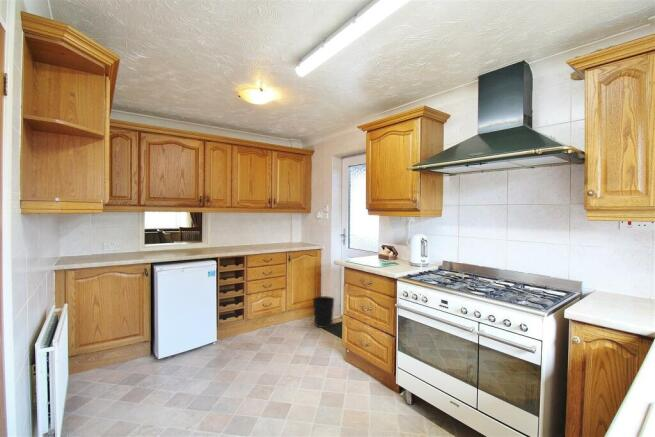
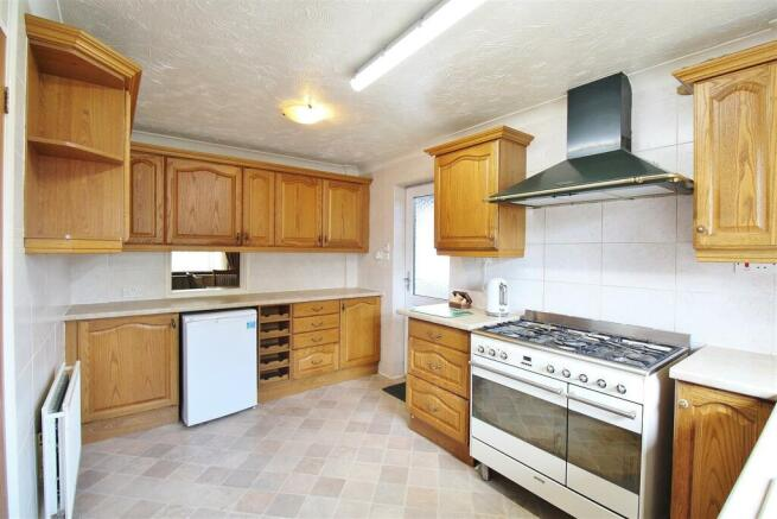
- wastebasket (323, 311)
